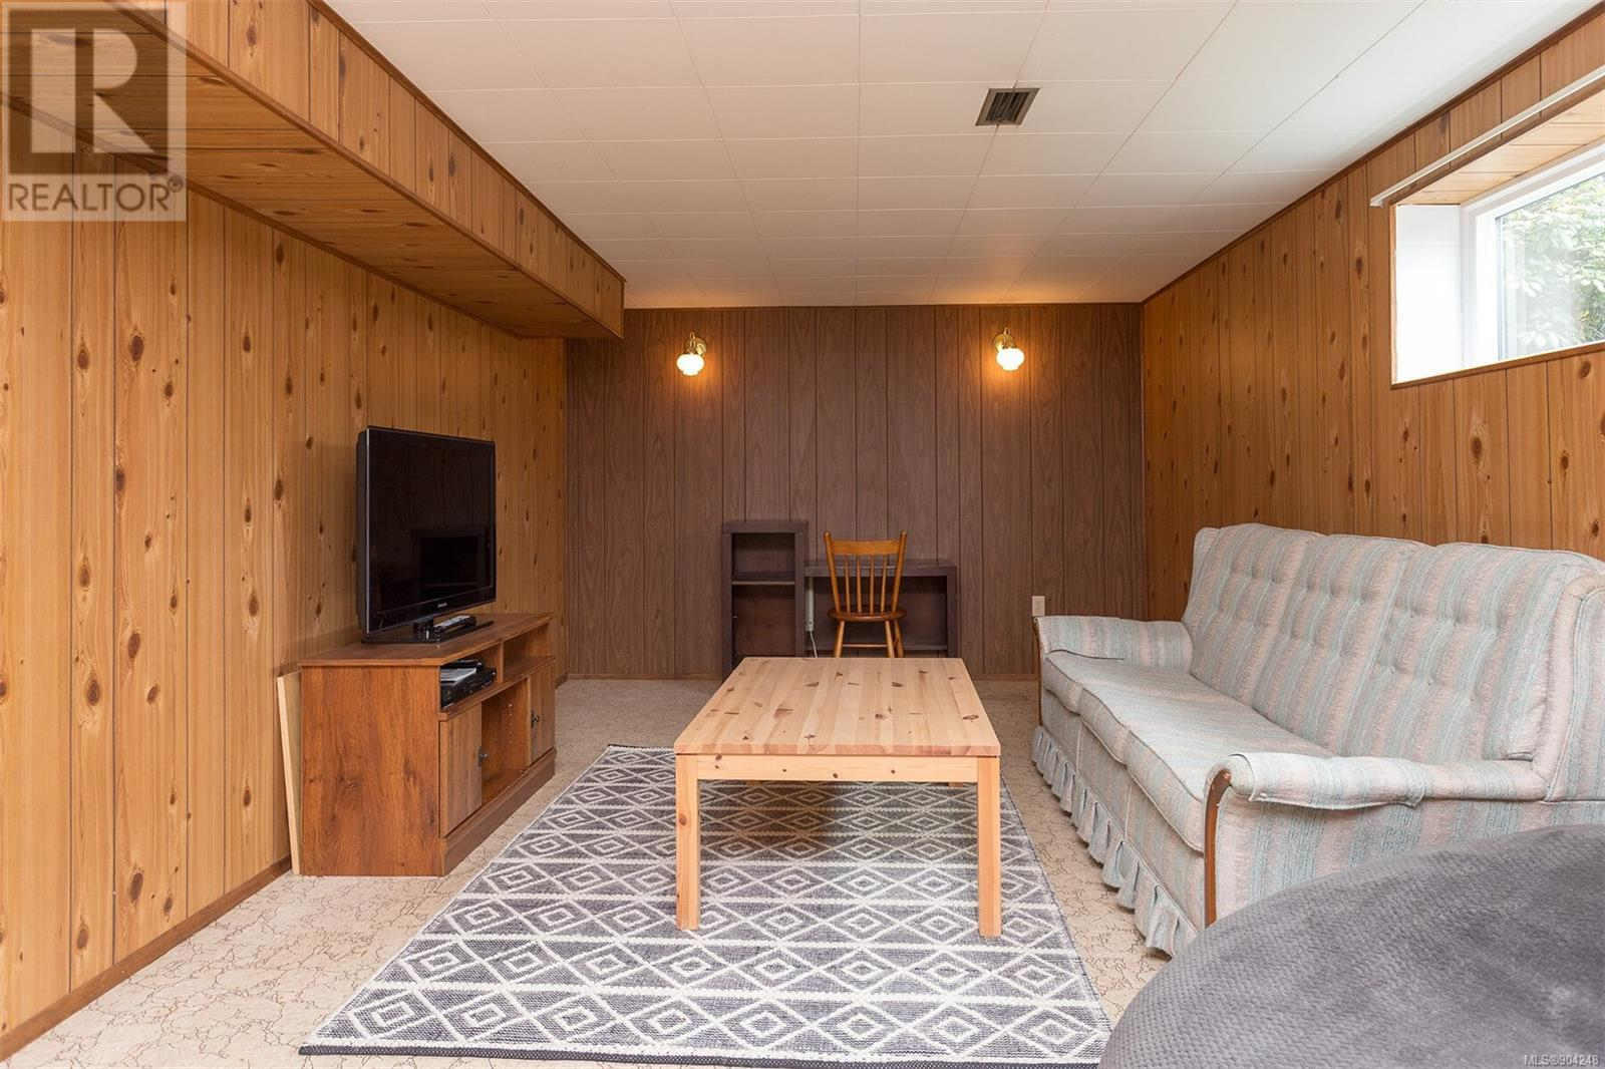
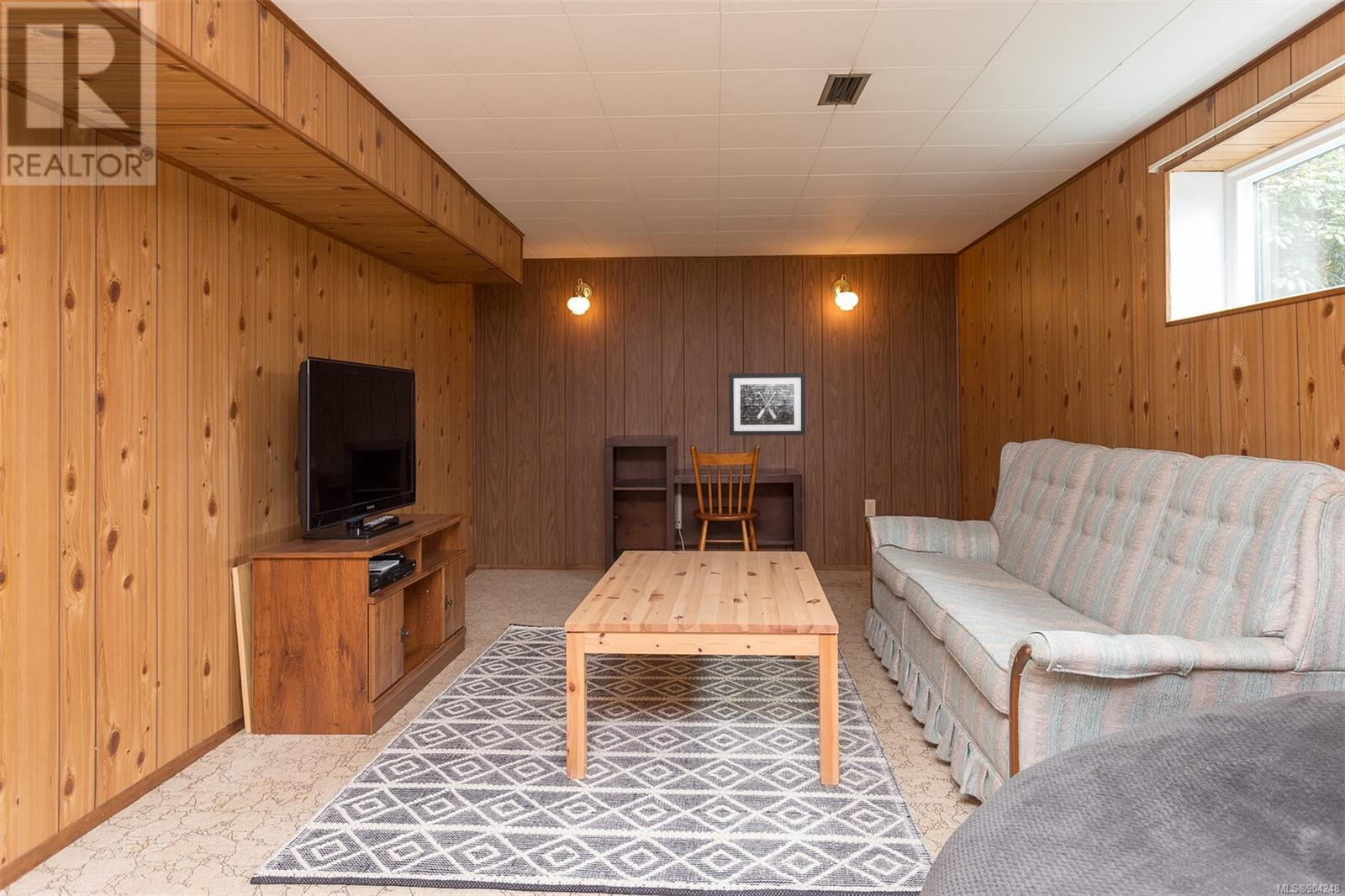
+ wall art (767, 404)
